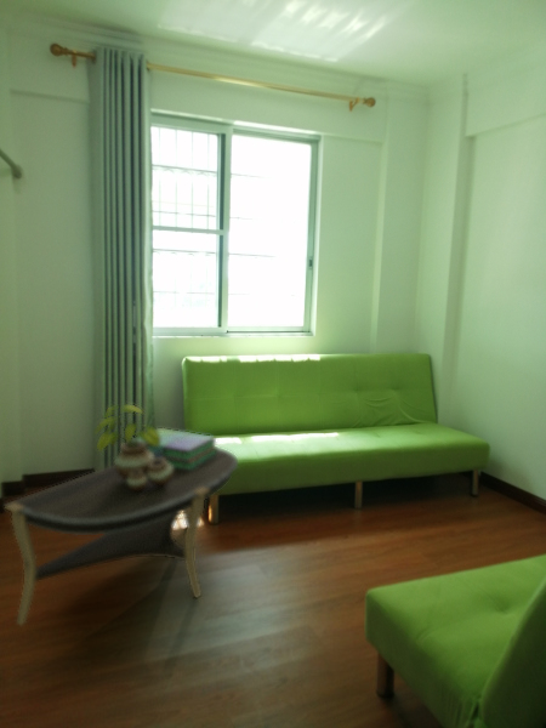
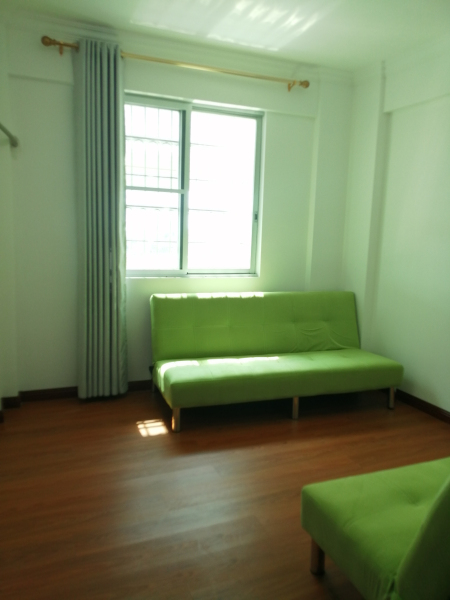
- potted plant (131, 444)
- coffee table (154, 529)
- stack of books (174, 447)
